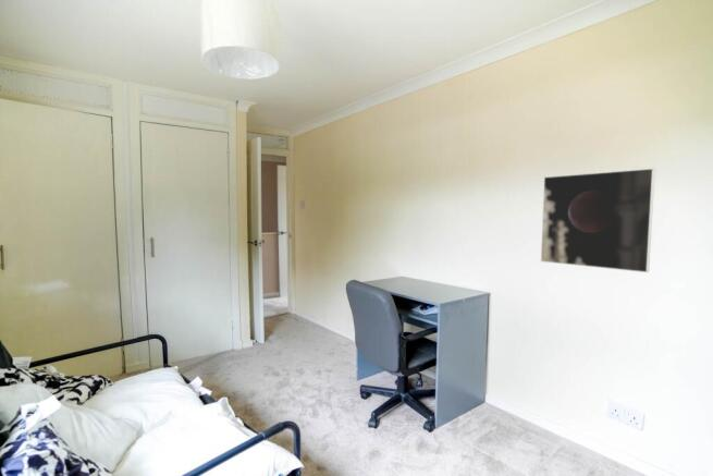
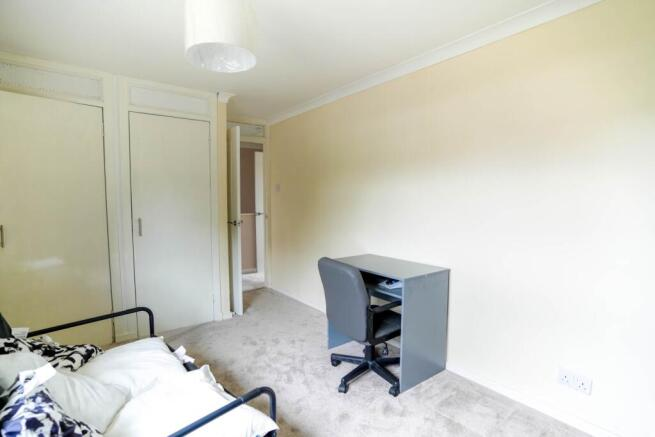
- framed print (591, 220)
